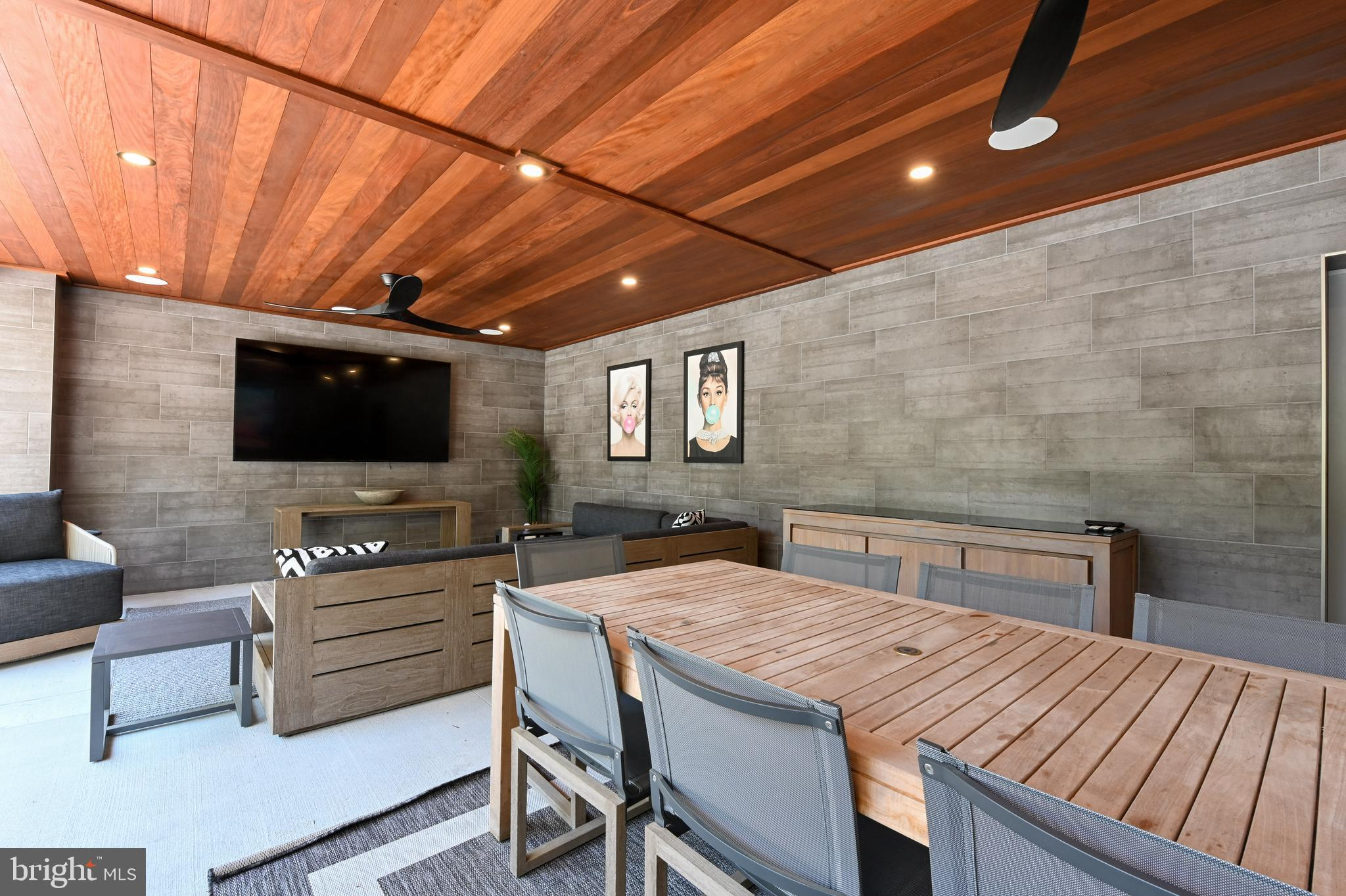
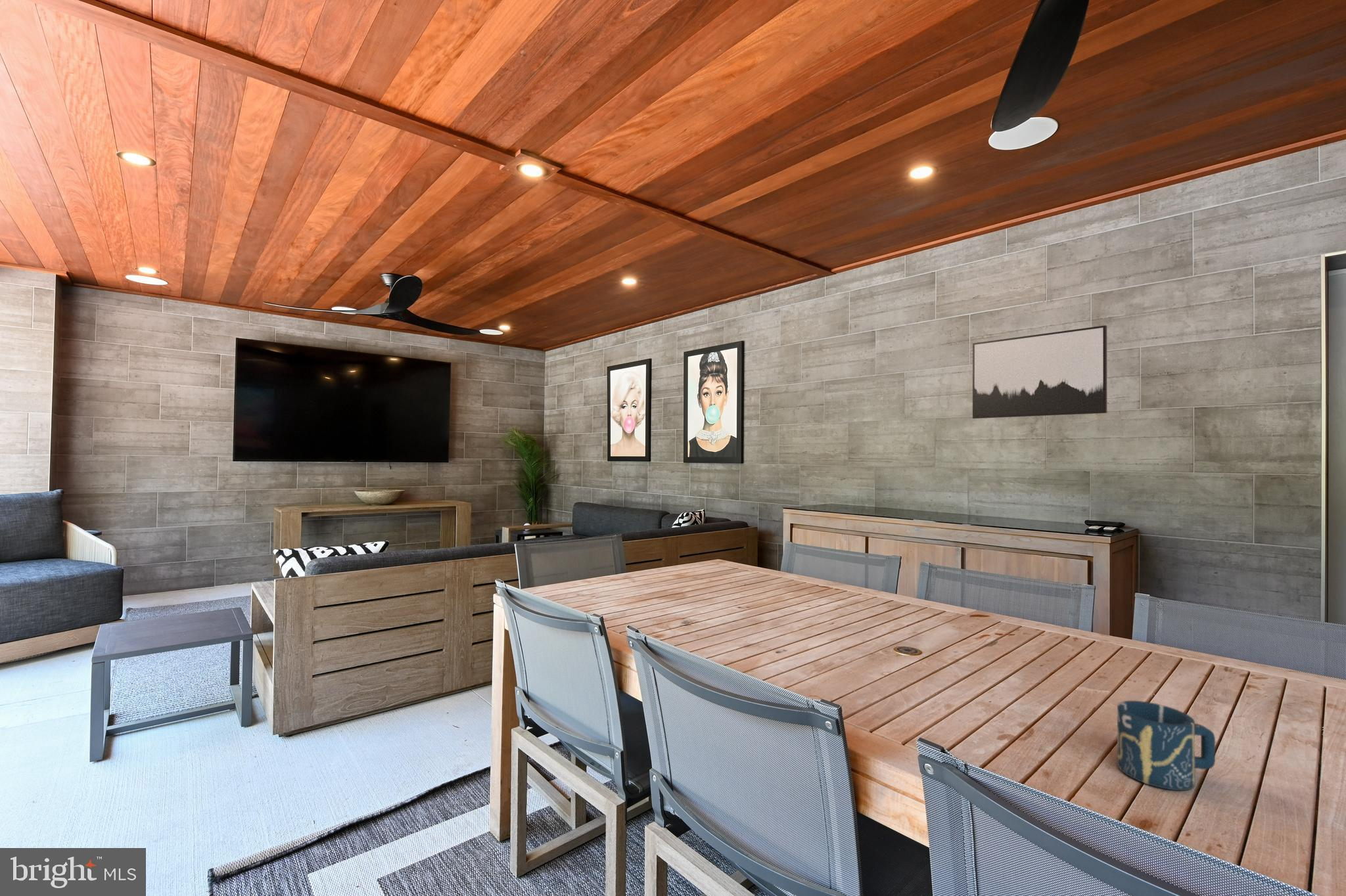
+ cup (1166, 744)
+ wall art (1034, 375)
